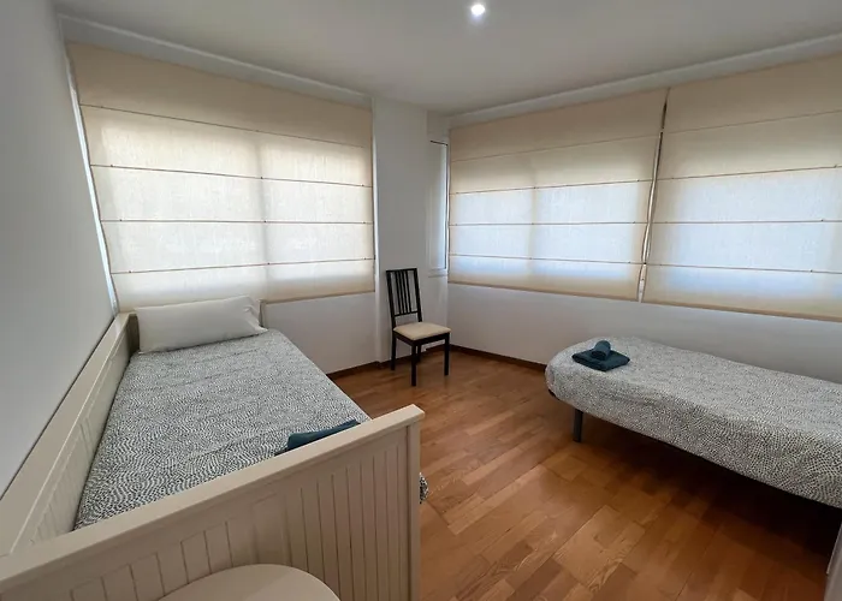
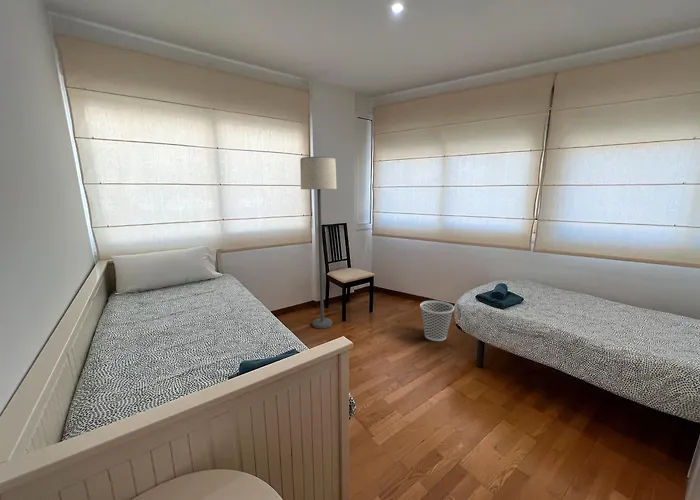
+ wastebasket (436, 321)
+ lamp (320, 245)
